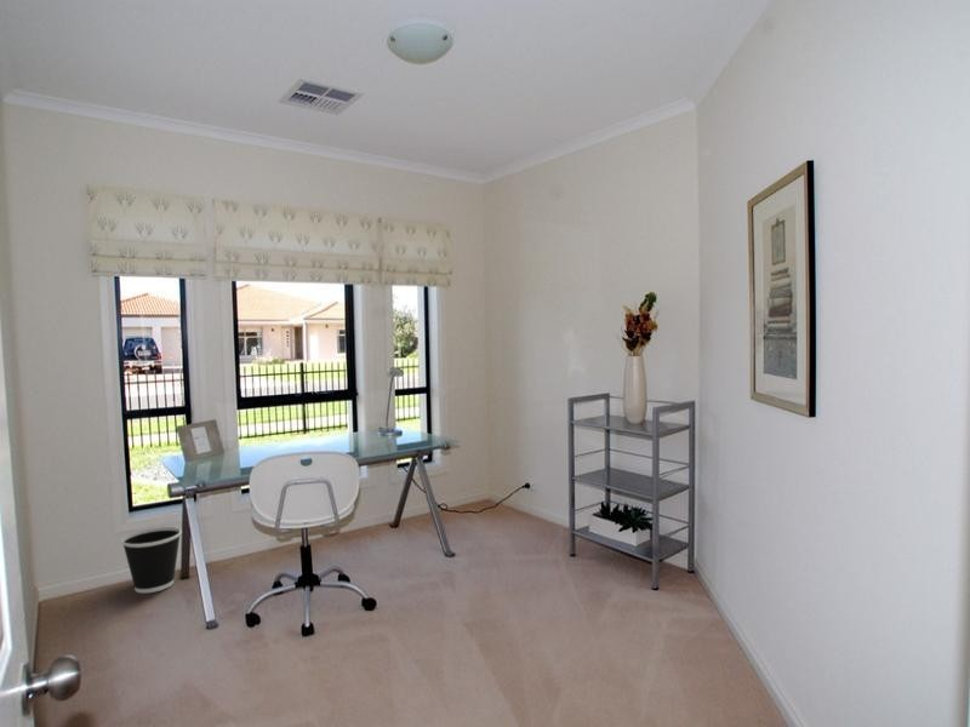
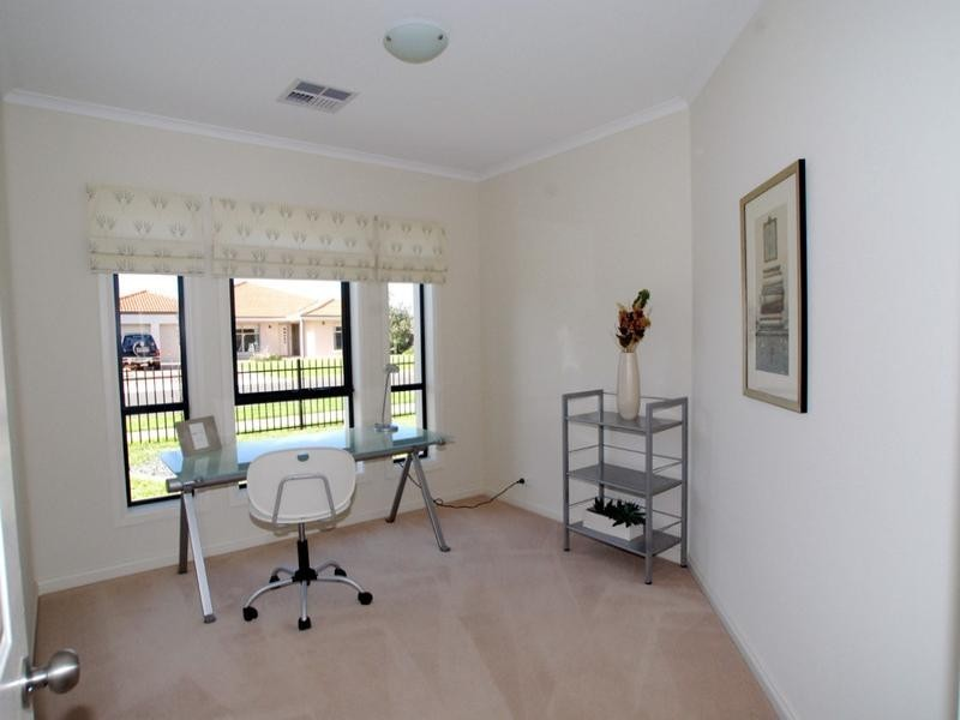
- wastebasket (153, 560)
